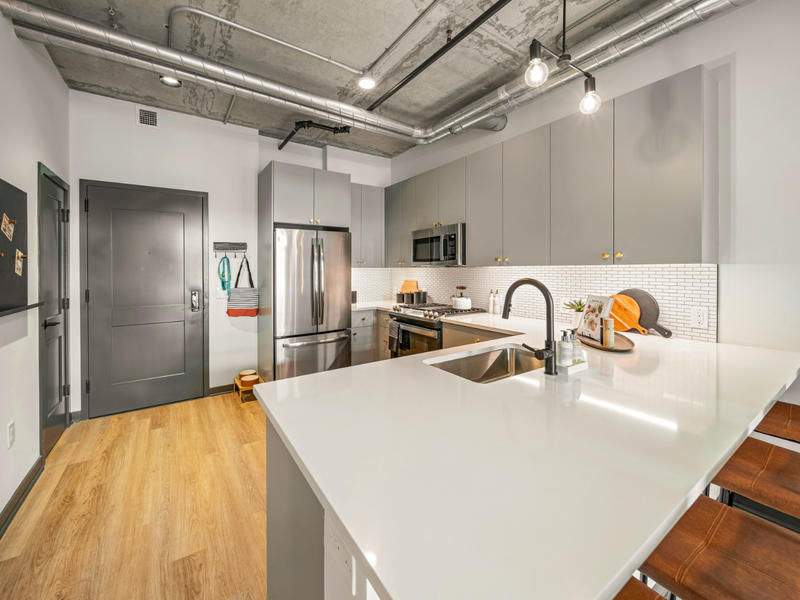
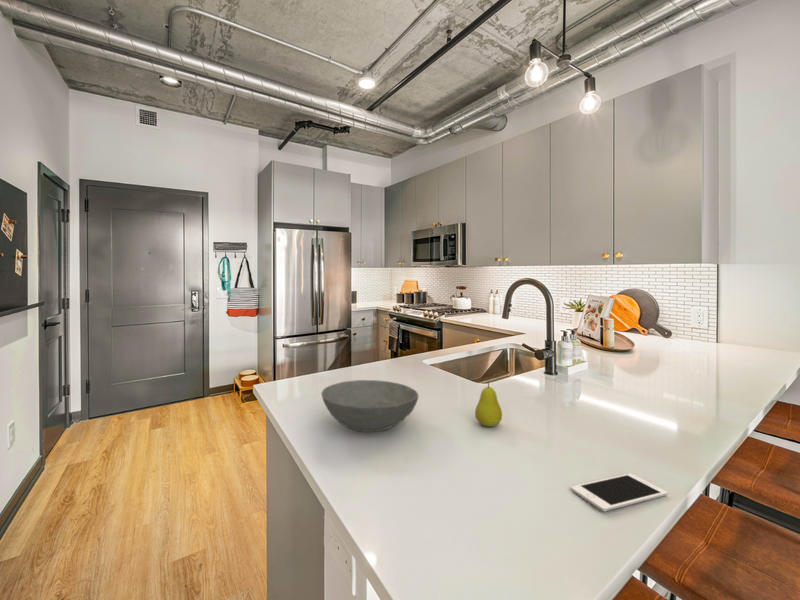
+ fruit (488, 402)
+ cell phone (618, 490)
+ bowl (370, 407)
